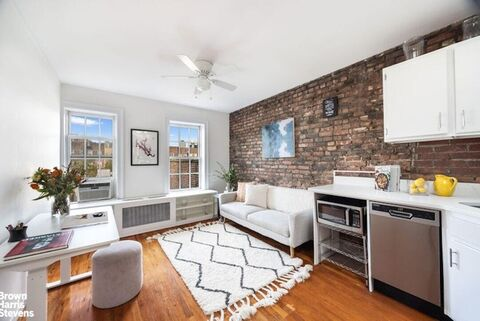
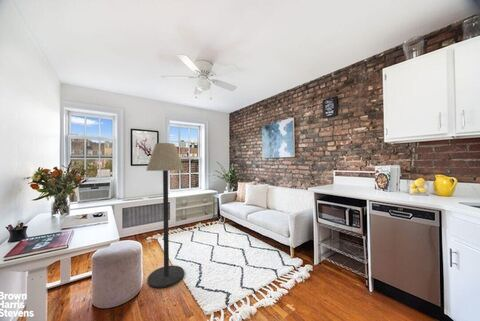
+ floor lamp (165, 209)
